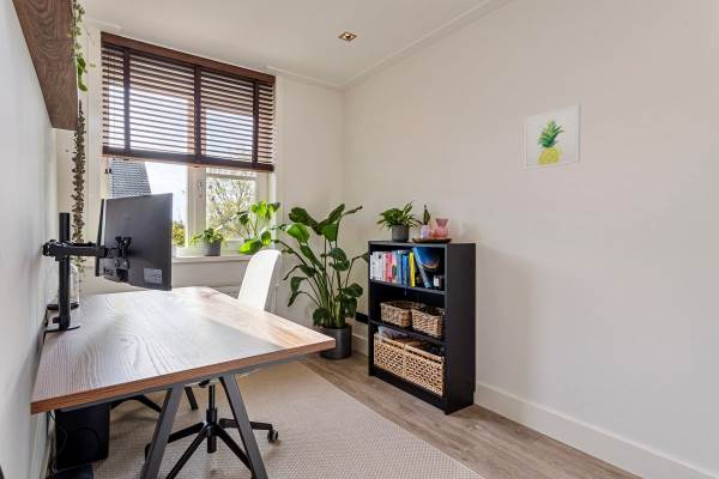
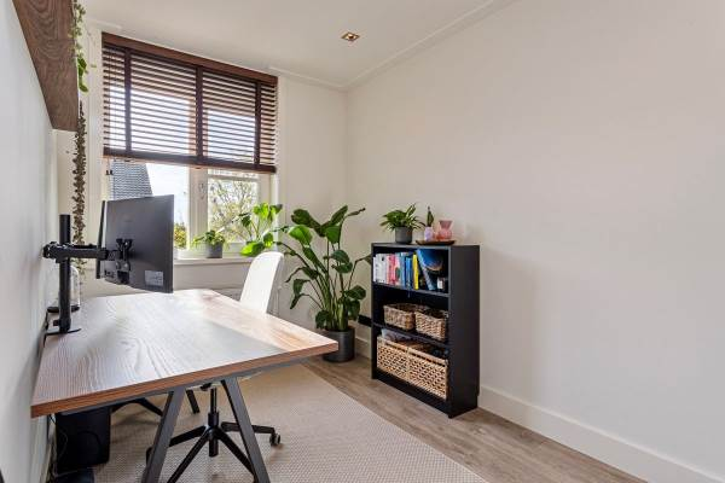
- wall art (550, 139)
